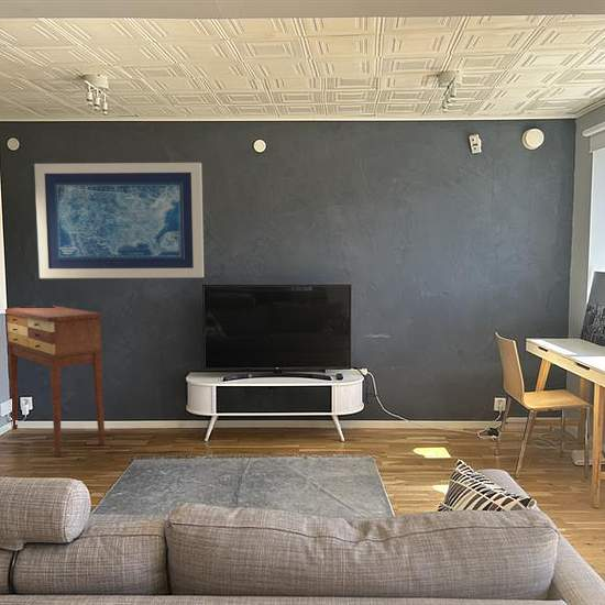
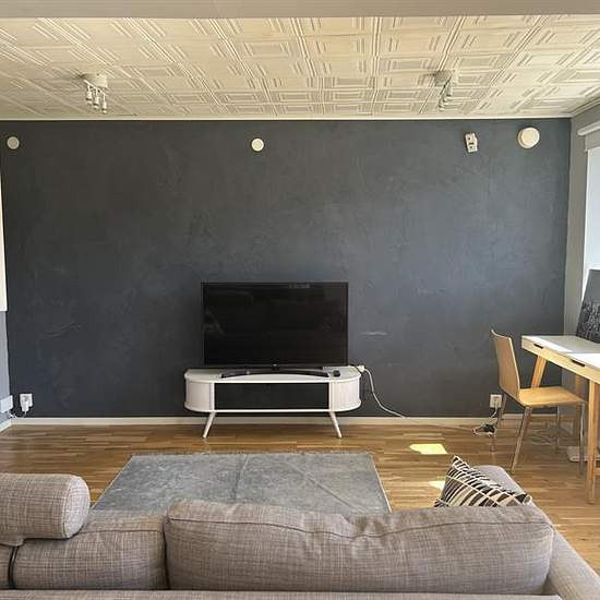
- console table (52, 374)
- wall art (120, 221)
